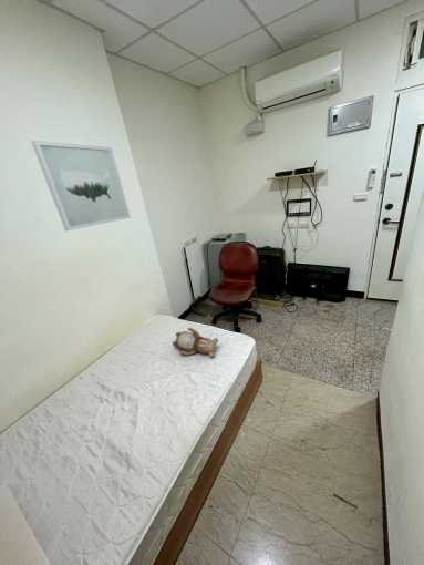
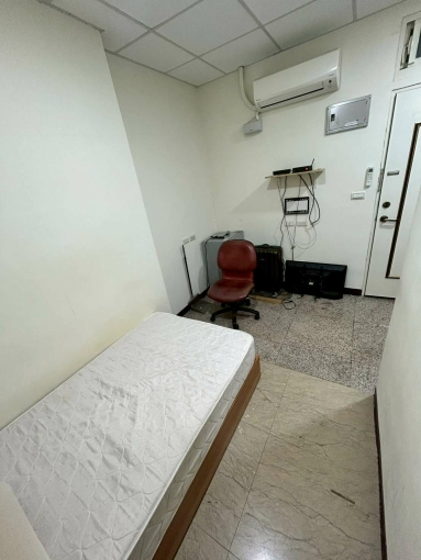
- teddy bear (194, 341)
- wall art (90, 186)
